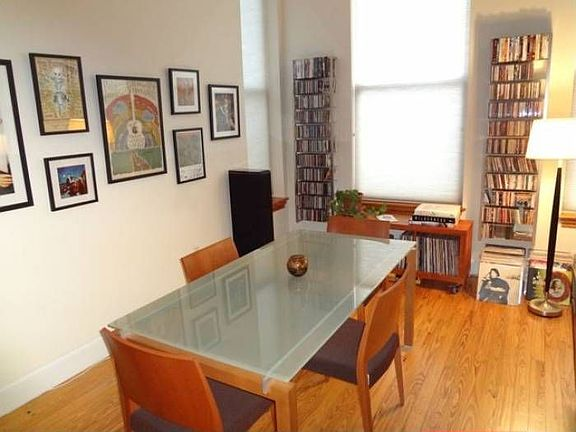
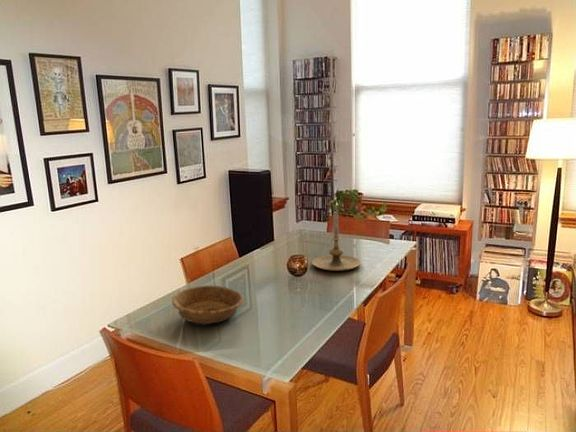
+ decorative bowl (208, 306)
+ candle holder (336, 238)
